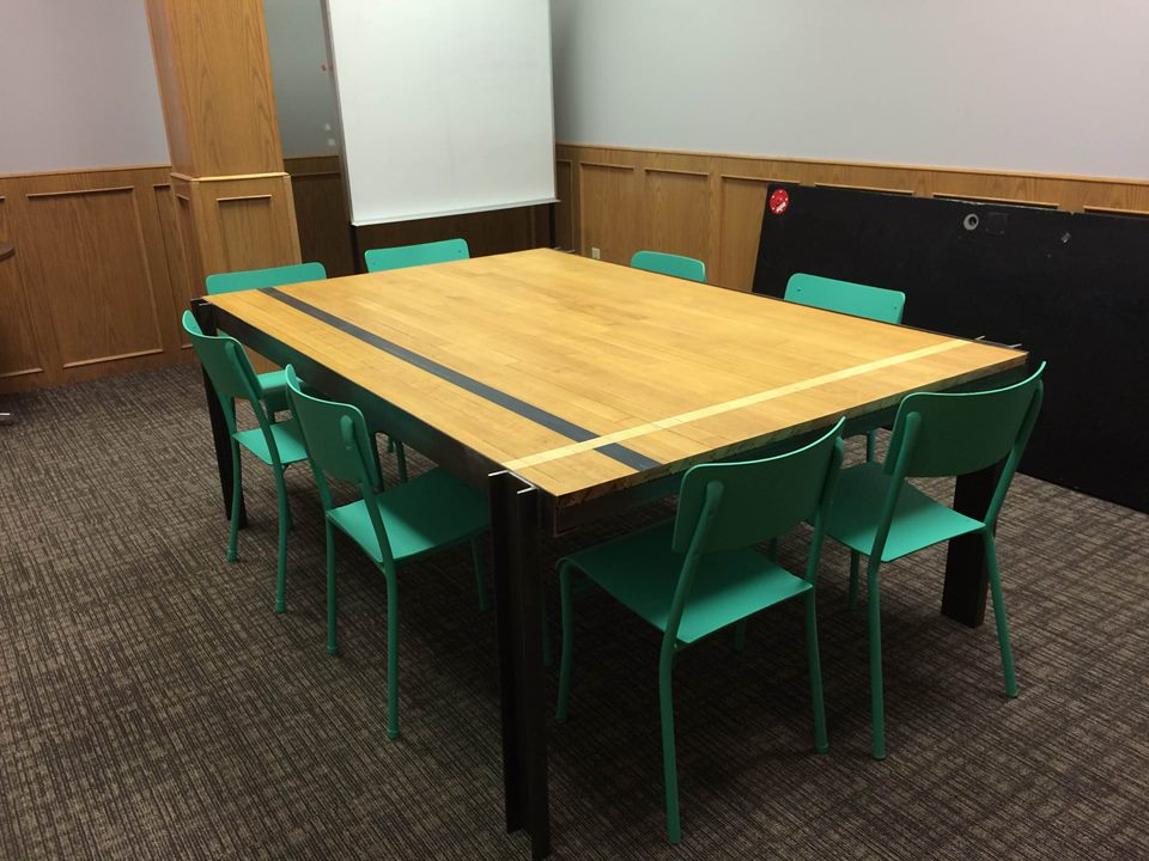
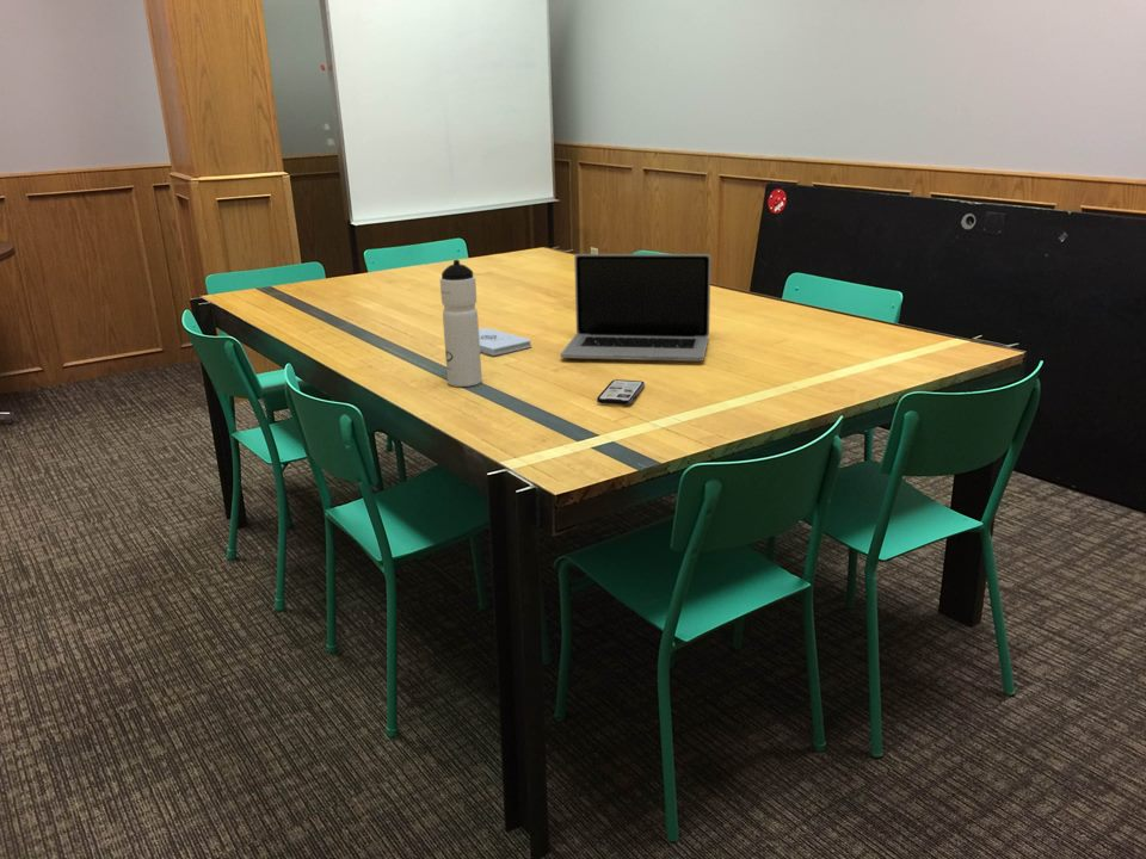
+ laptop (636, 305)
+ notepad (489, 340)
+ water bottle (460, 322)
+ phone case (621, 391)
